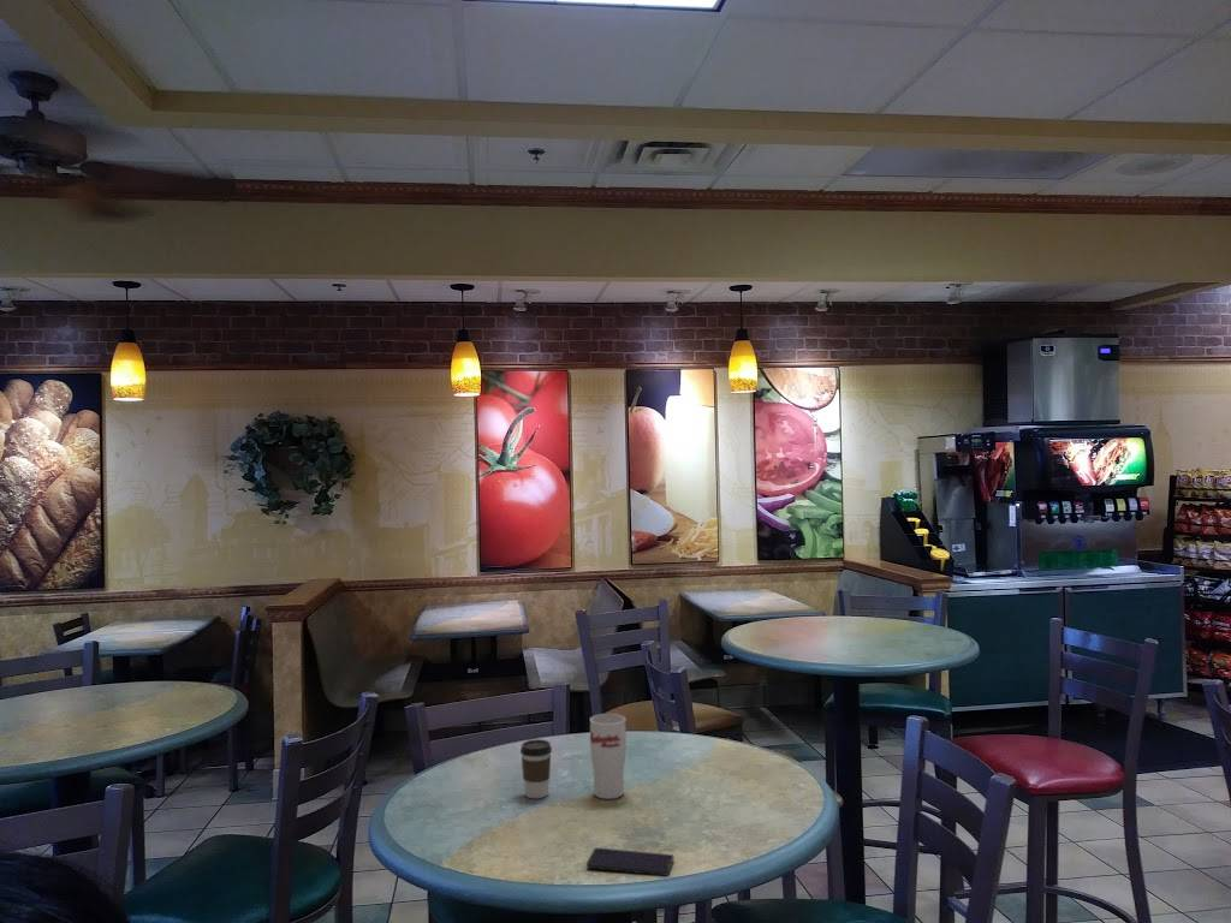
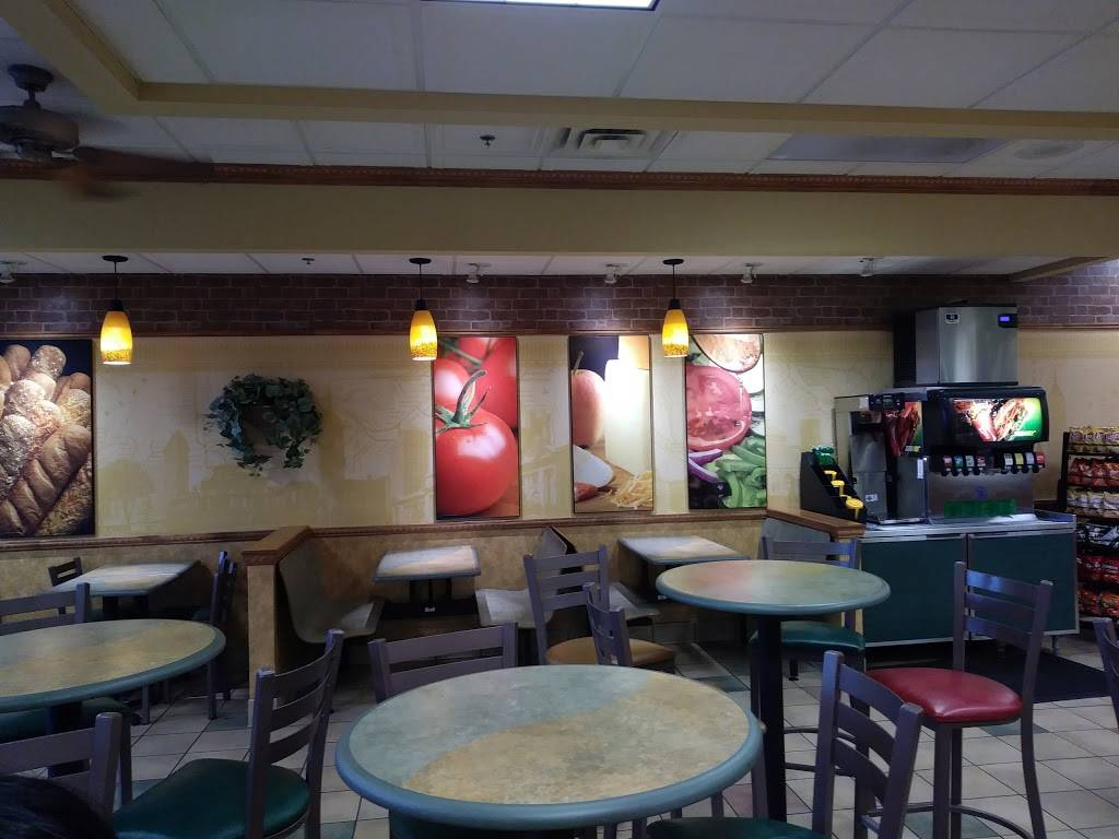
- cup (608, 756)
- smartphone (630, 862)
- coffee cup (536, 768)
